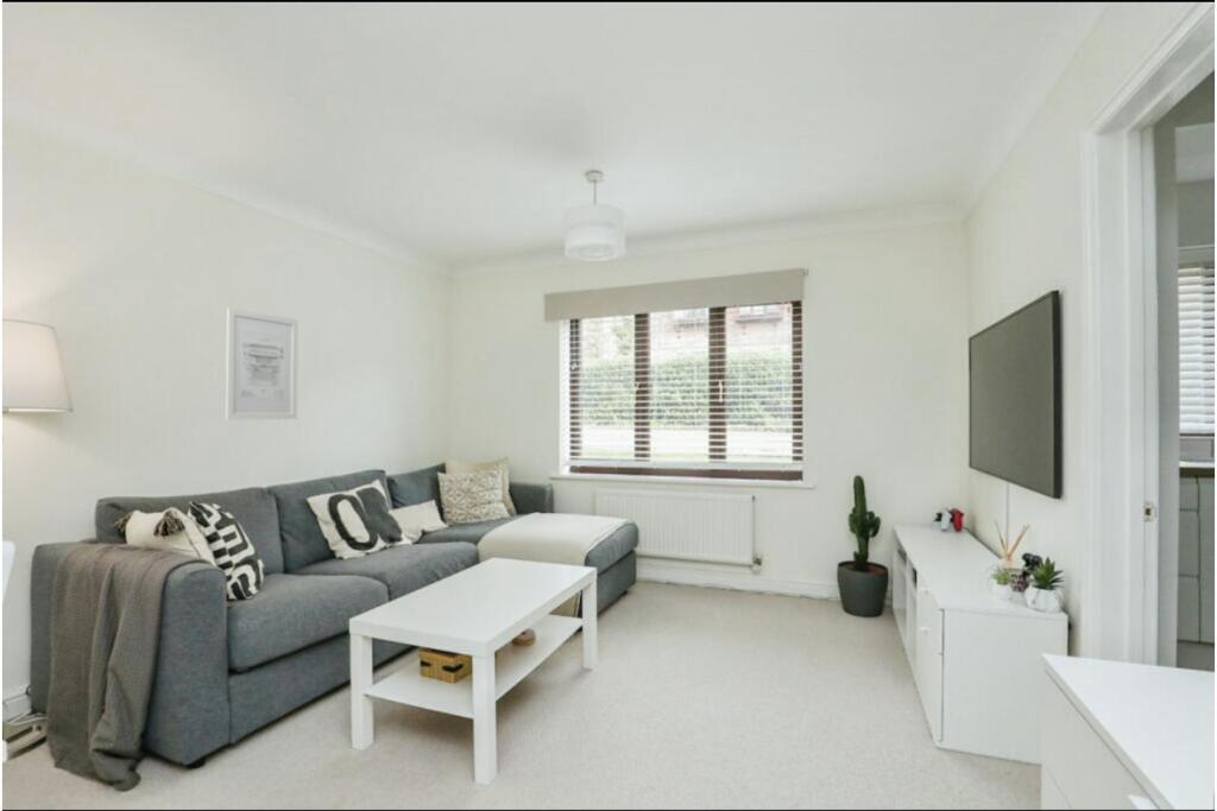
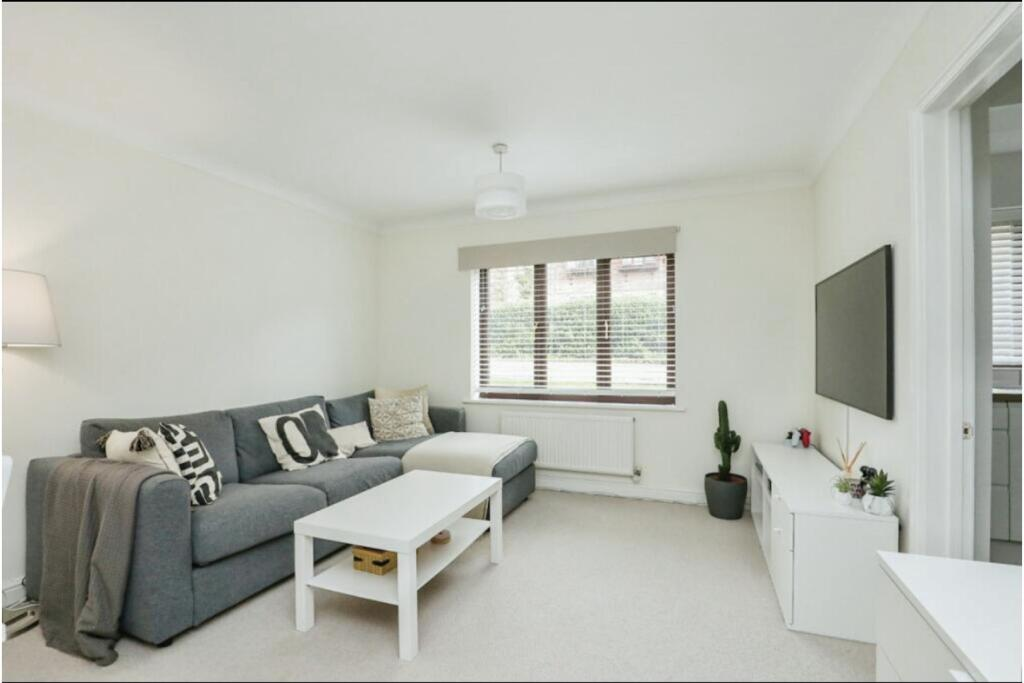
- wall art (264, 366)
